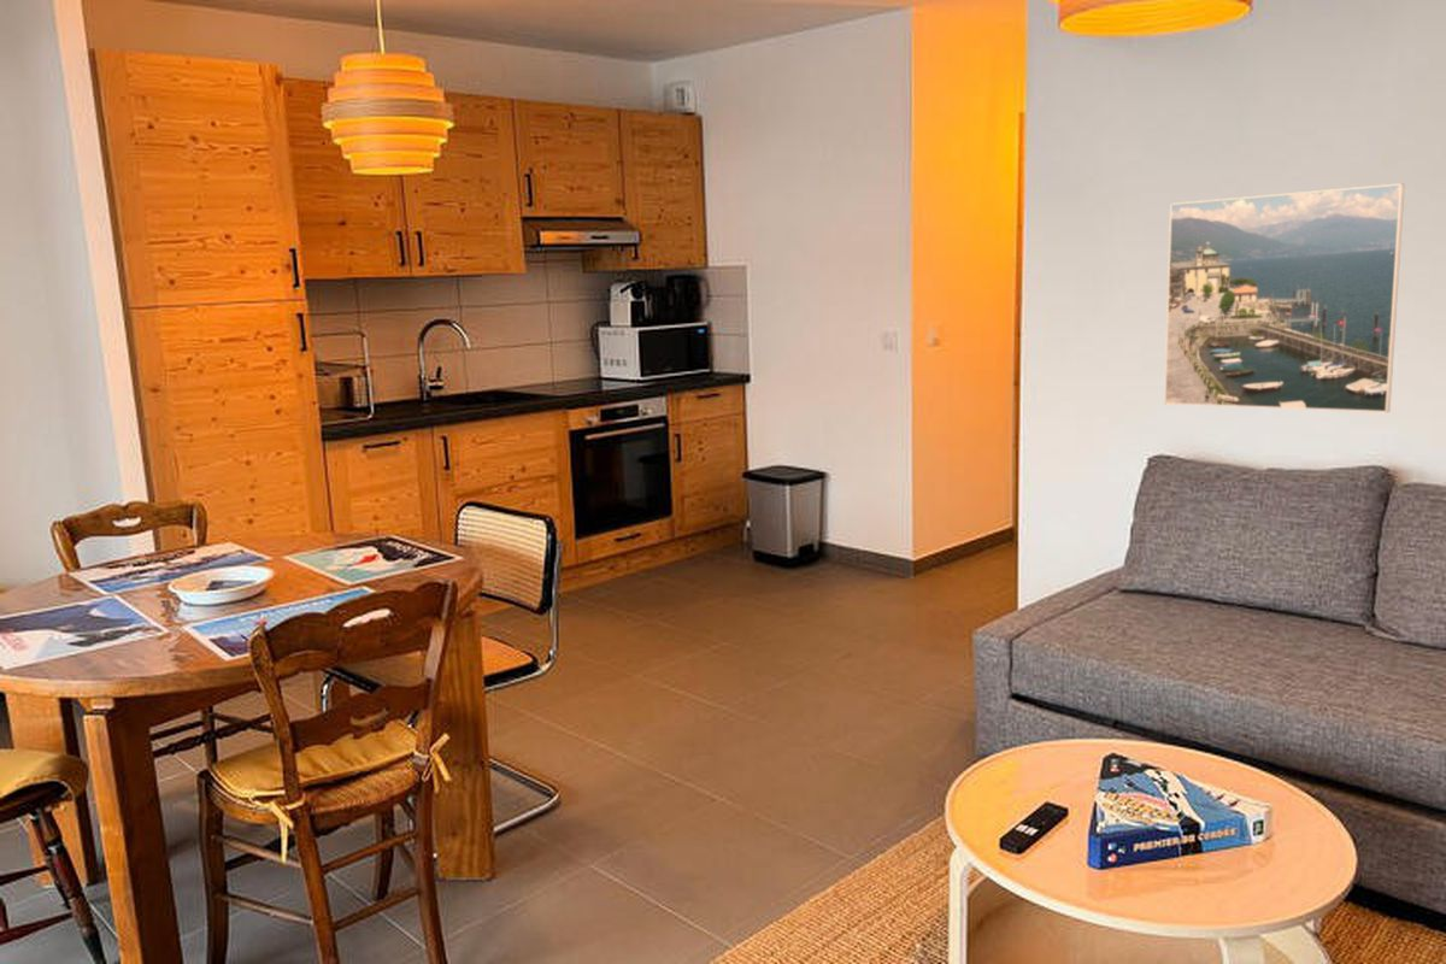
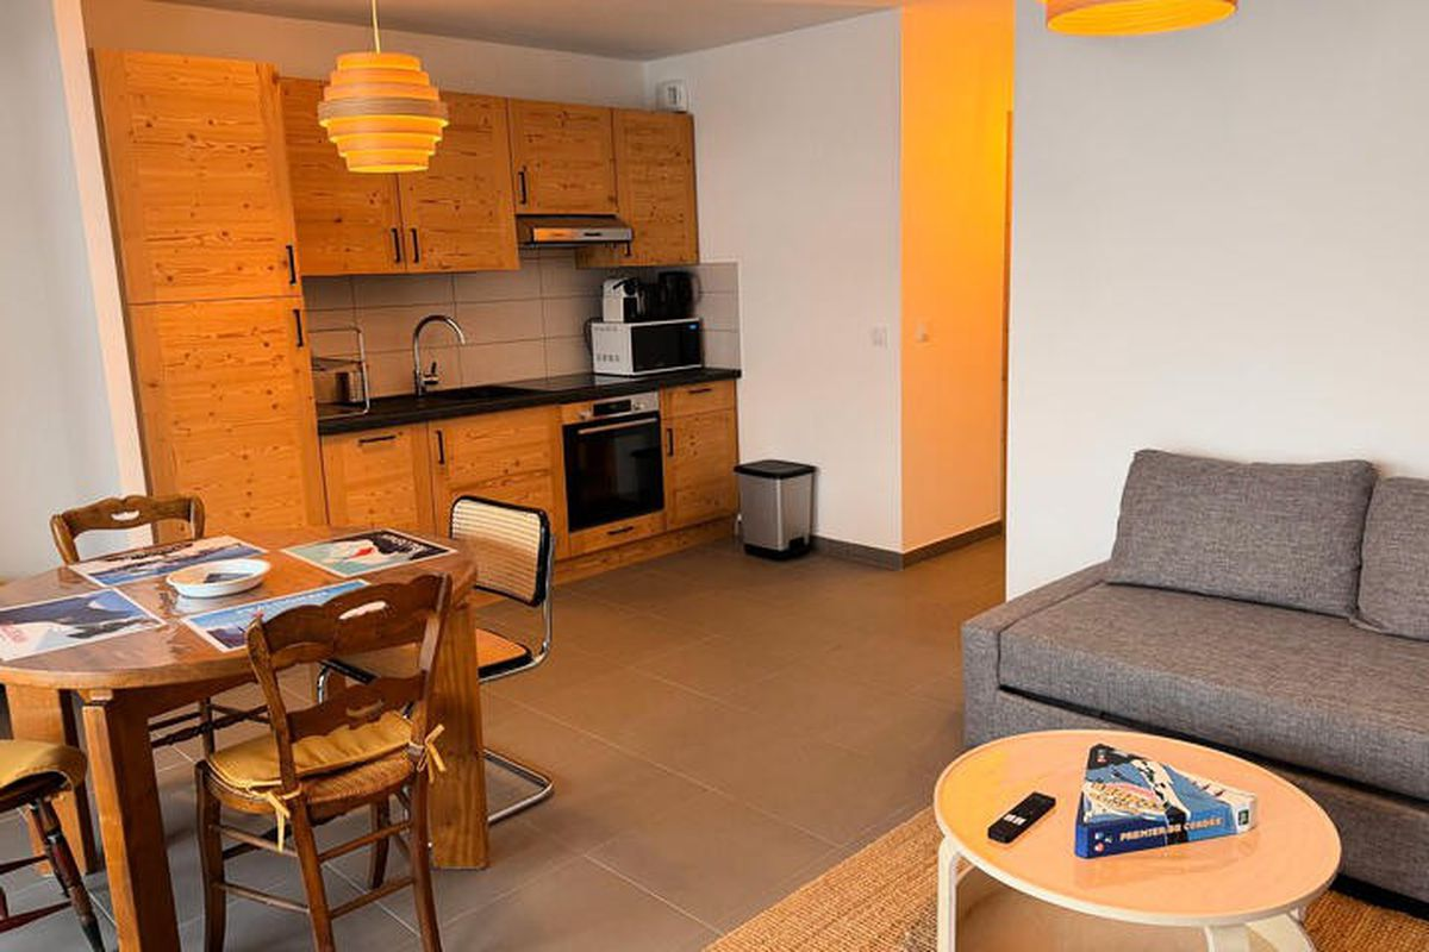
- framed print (1275, 302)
